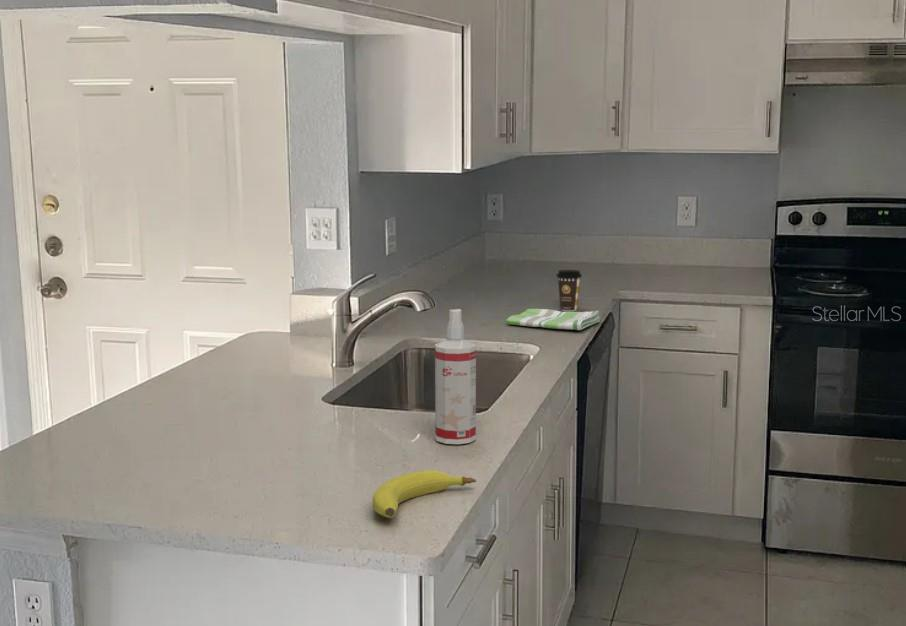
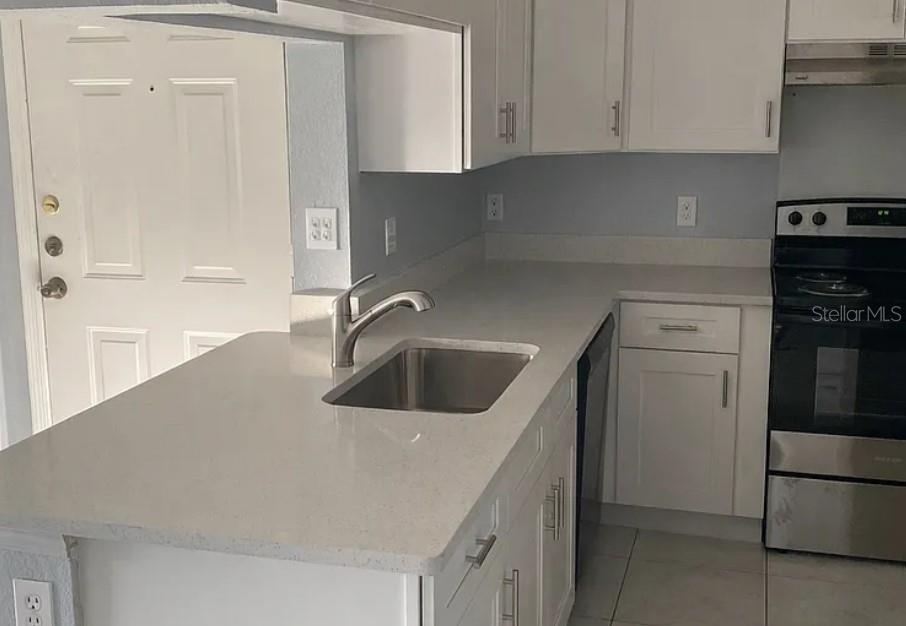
- fruit (419, 493)
- spray bottle (455, 374)
- coffee cup (568, 290)
- dish towel (553, 317)
